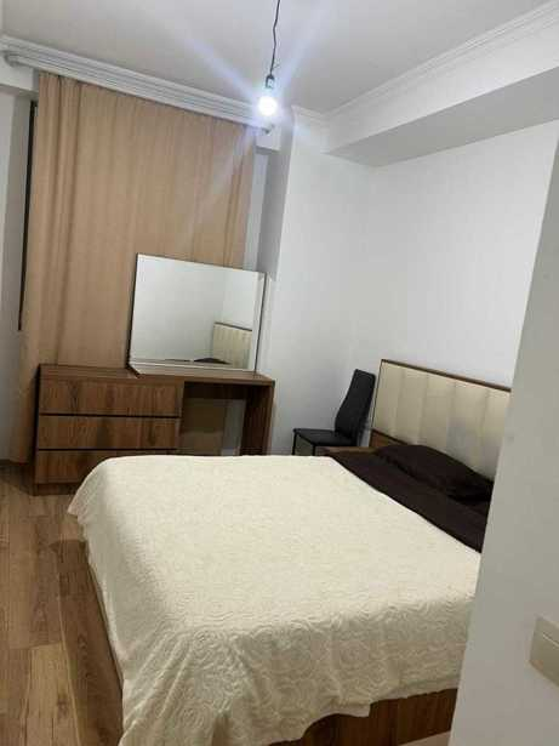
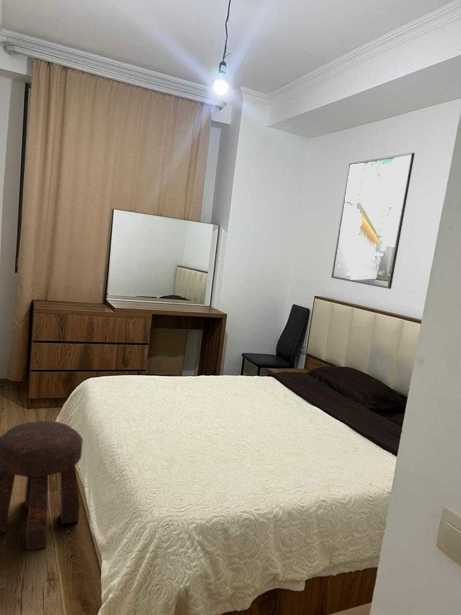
+ stool (37, 477)
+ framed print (368, 221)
